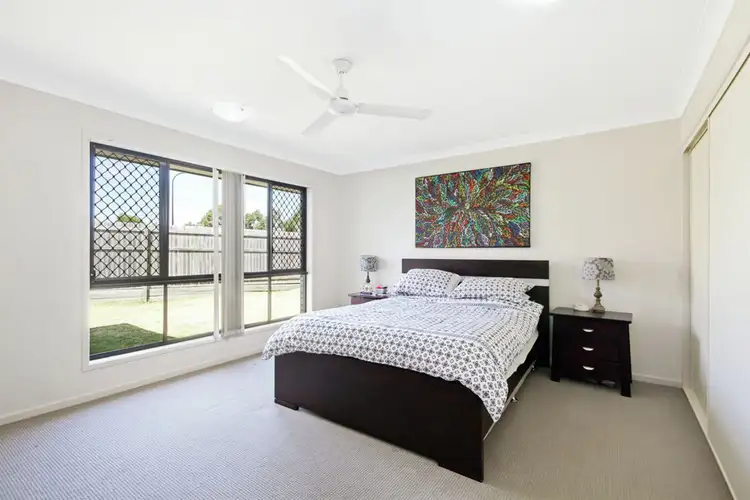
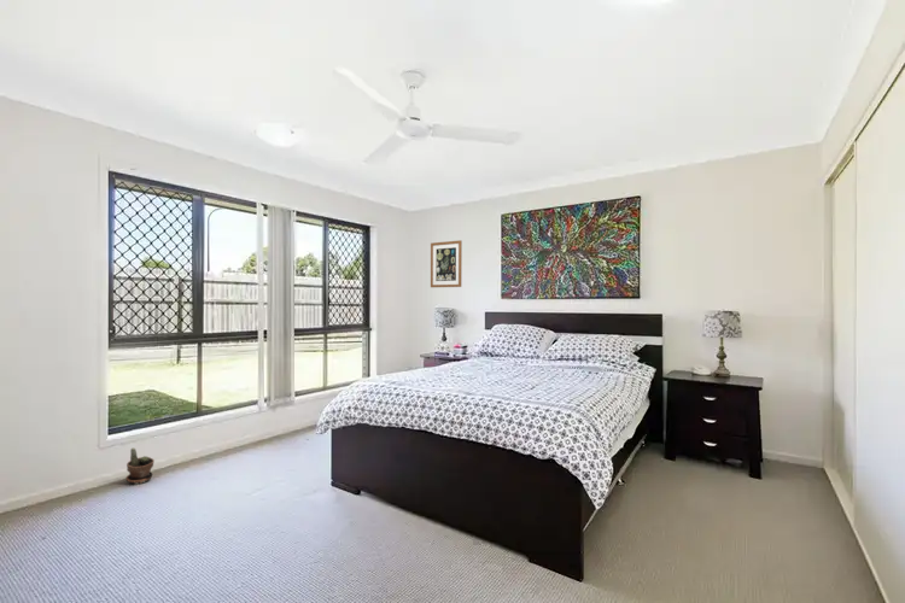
+ potted plant (140, 463)
+ wall art (445, 264)
